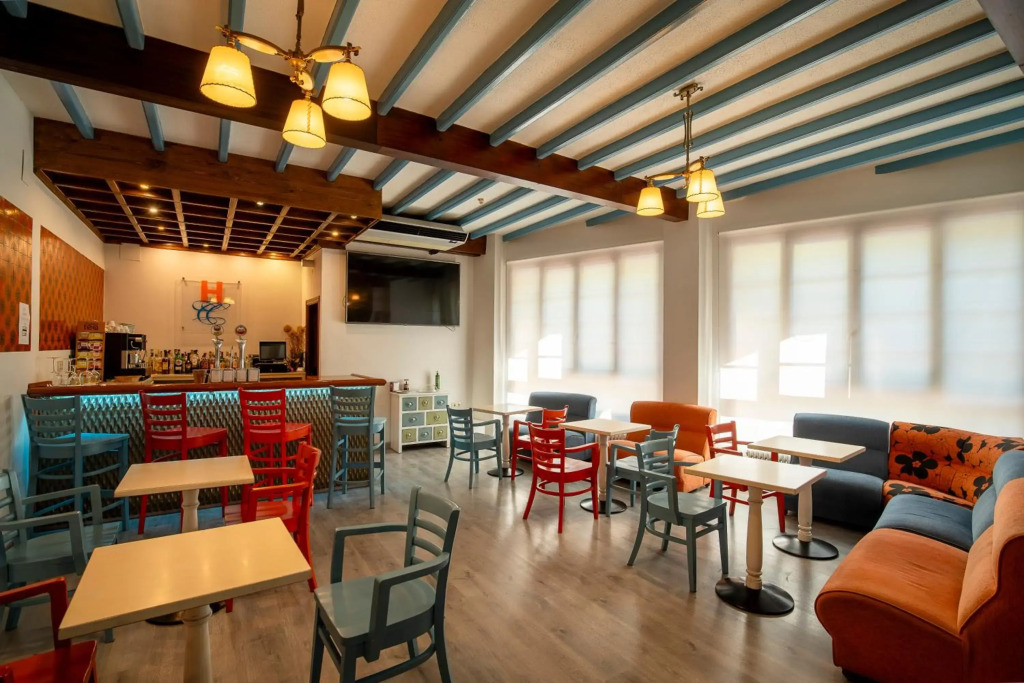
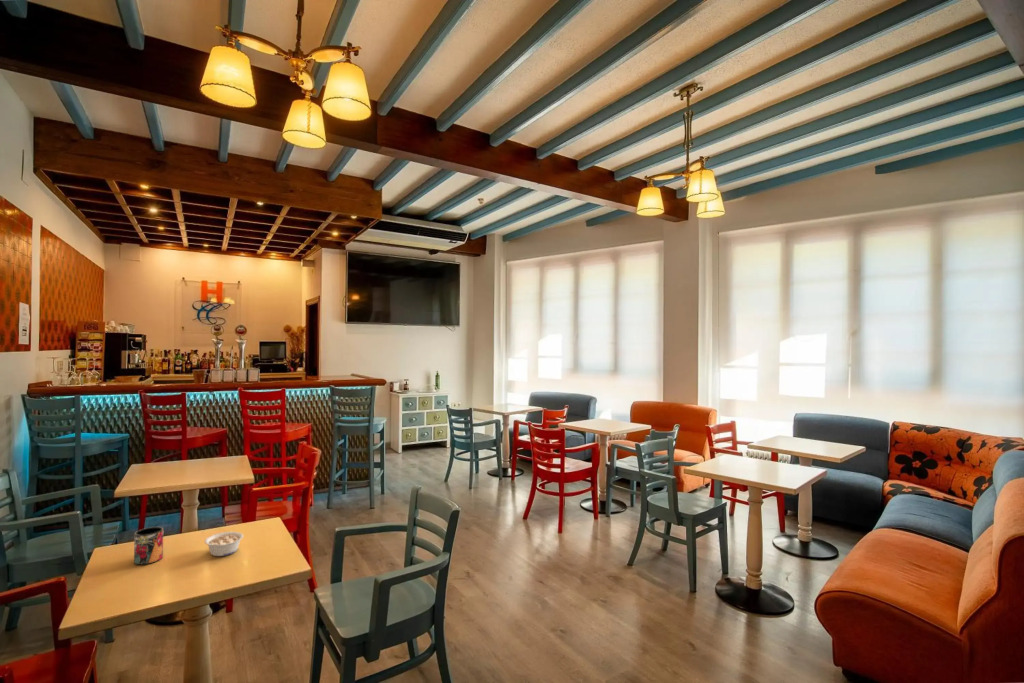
+ legume (224, 543)
+ mug (149, 543)
